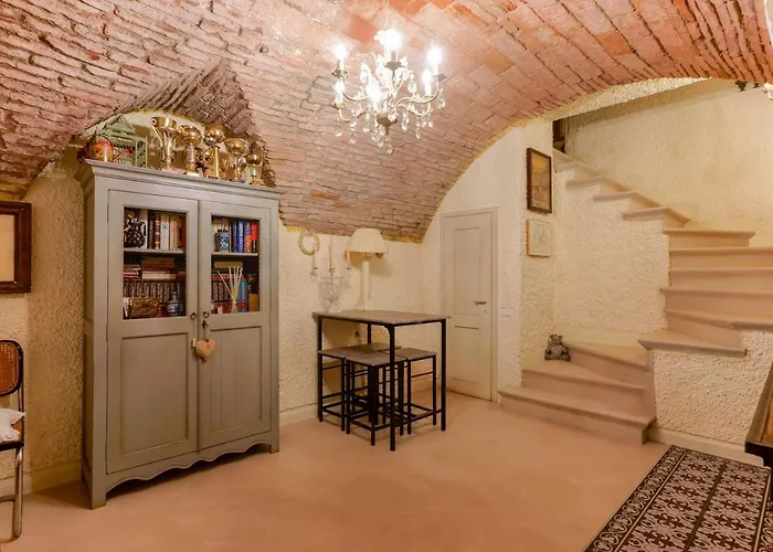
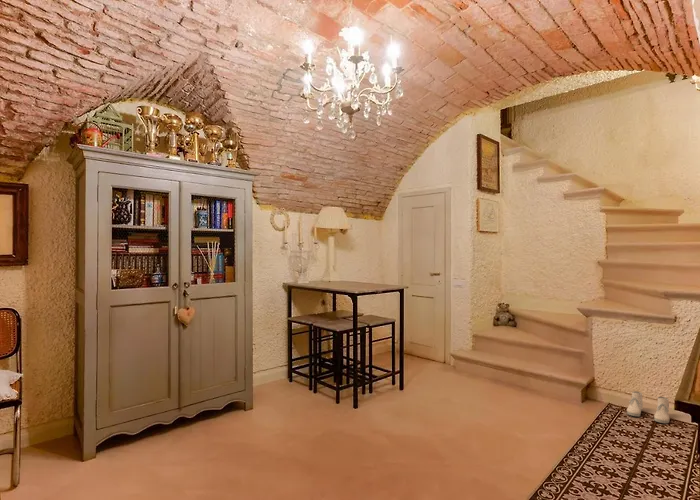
+ boots (642, 405)
